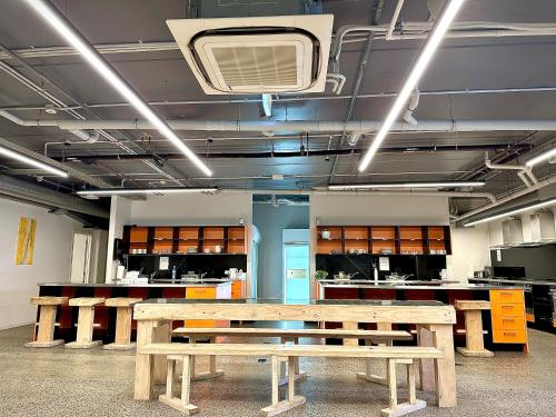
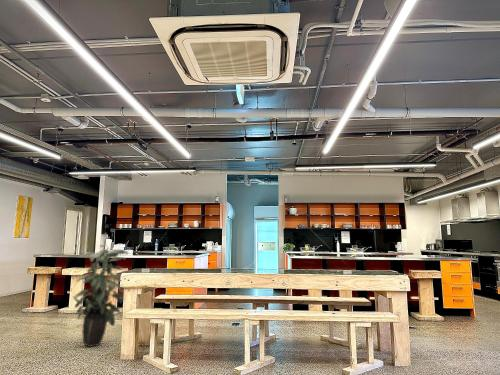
+ indoor plant (100, 293)
